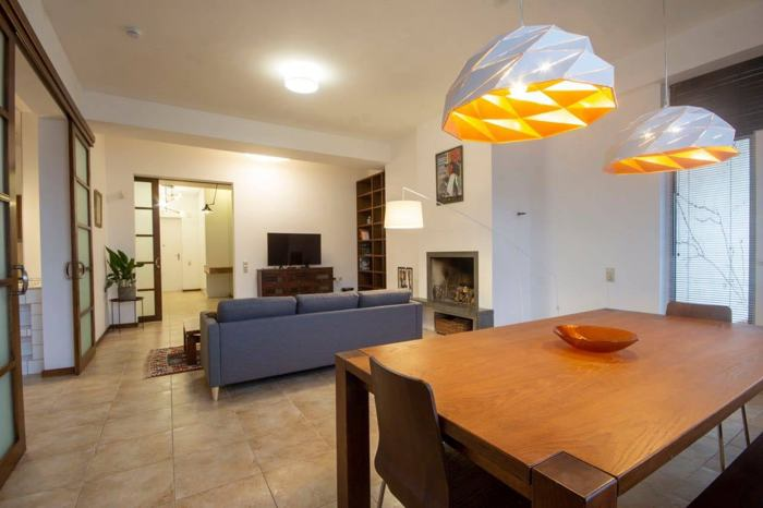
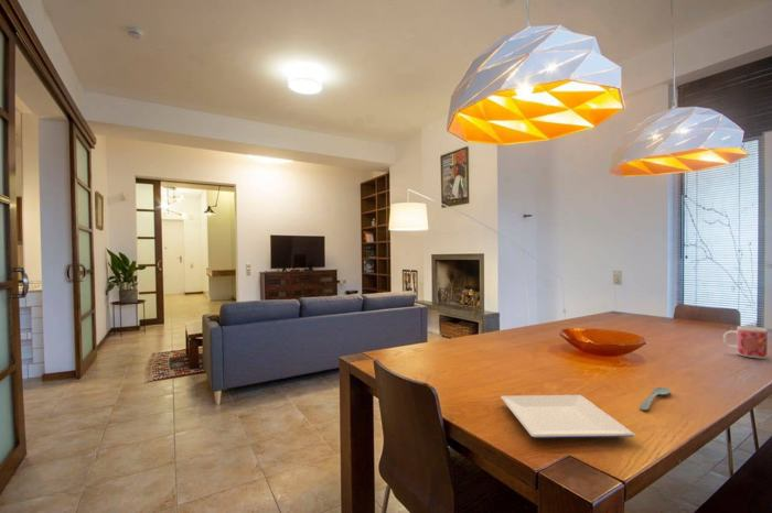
+ spoon (654, 396)
+ plate (559, 416)
+ mug (744, 340)
